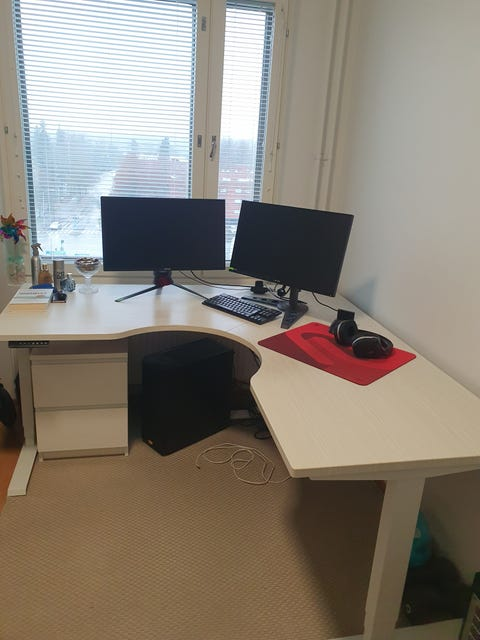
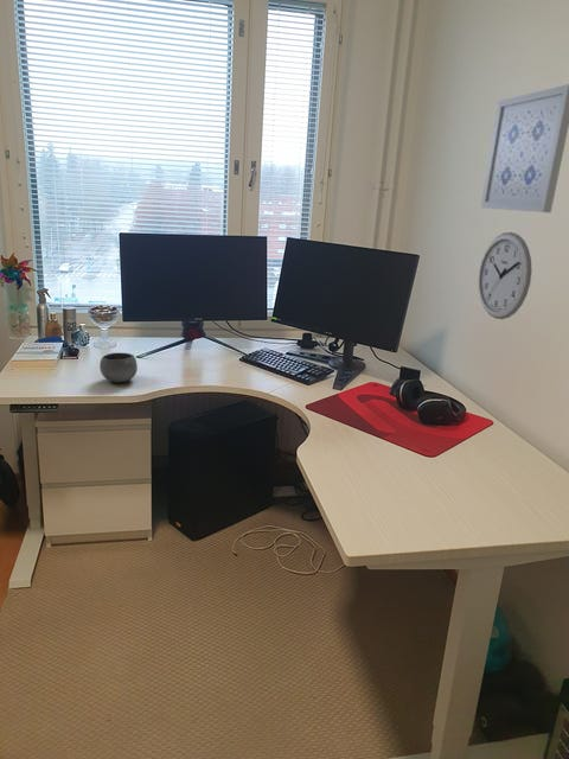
+ bowl (119, 368)
+ wall art (523, 153)
+ wall clock (501, 275)
